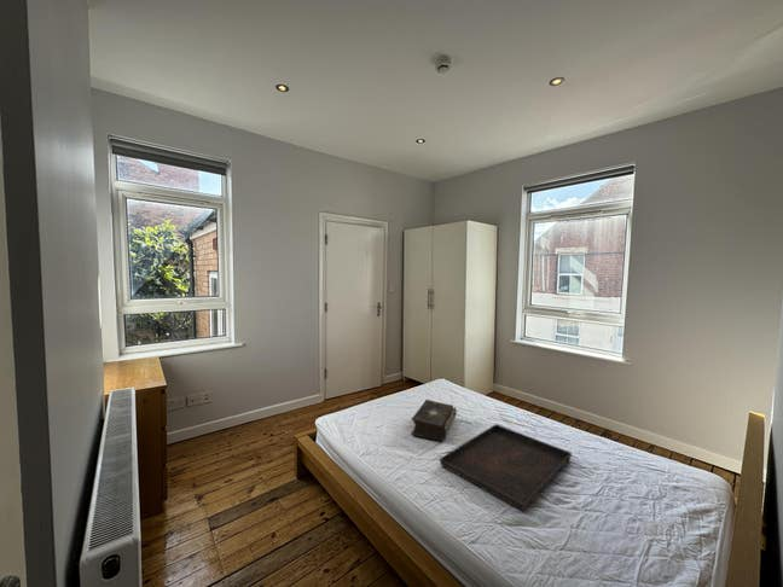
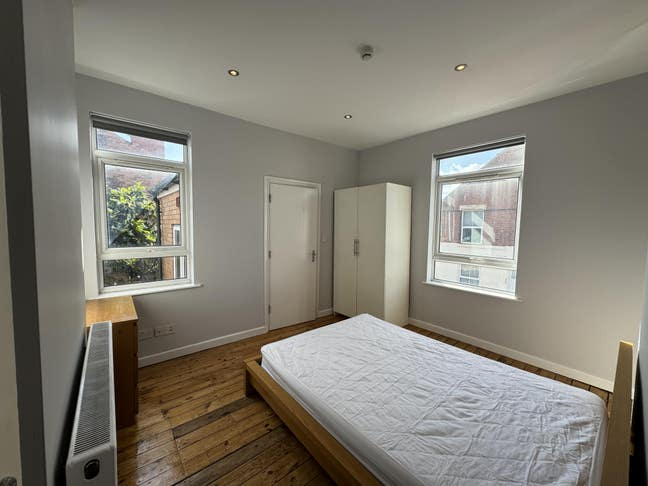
- book (434, 418)
- serving tray (506, 459)
